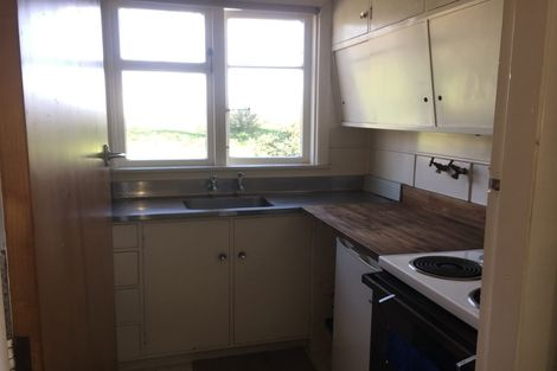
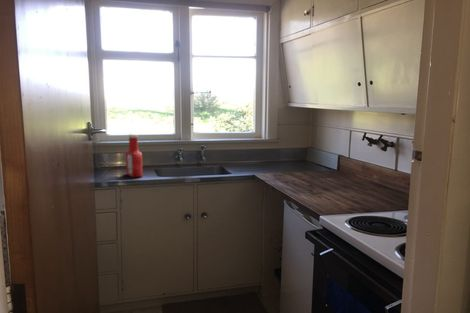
+ soap bottle (133, 155)
